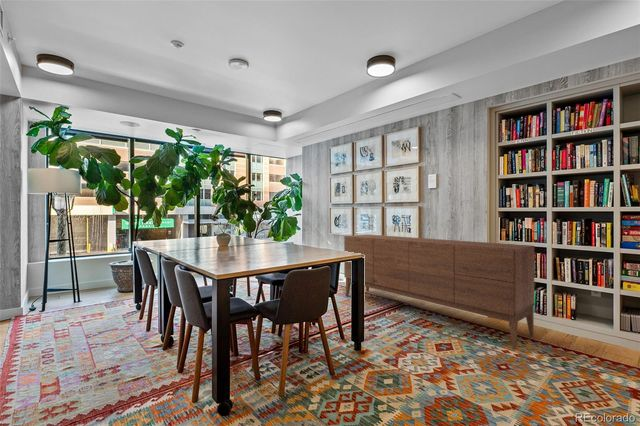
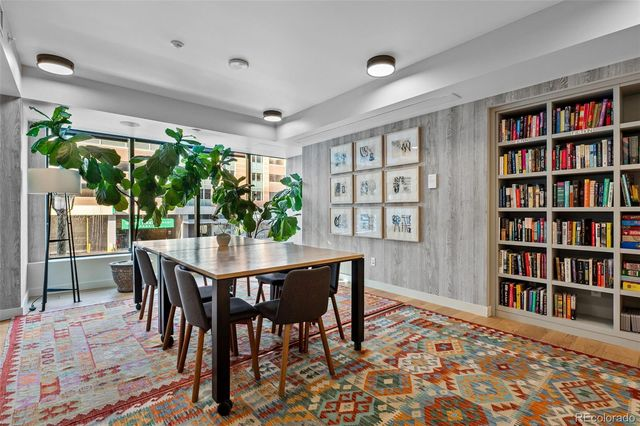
- sideboard (421, 276)
